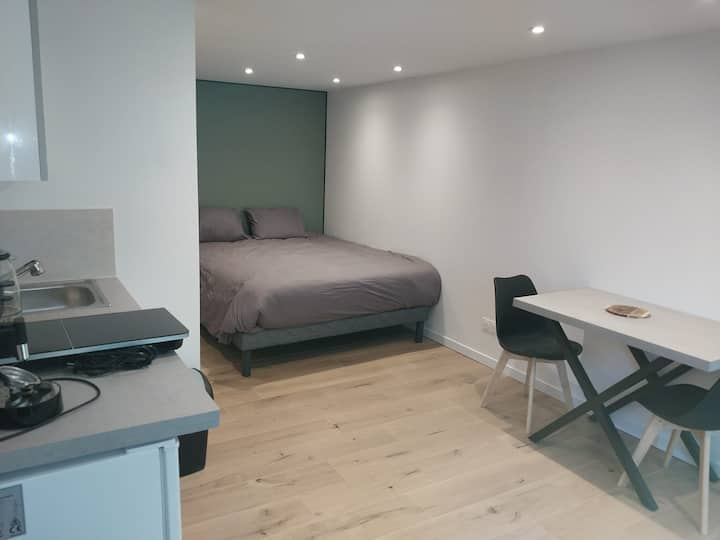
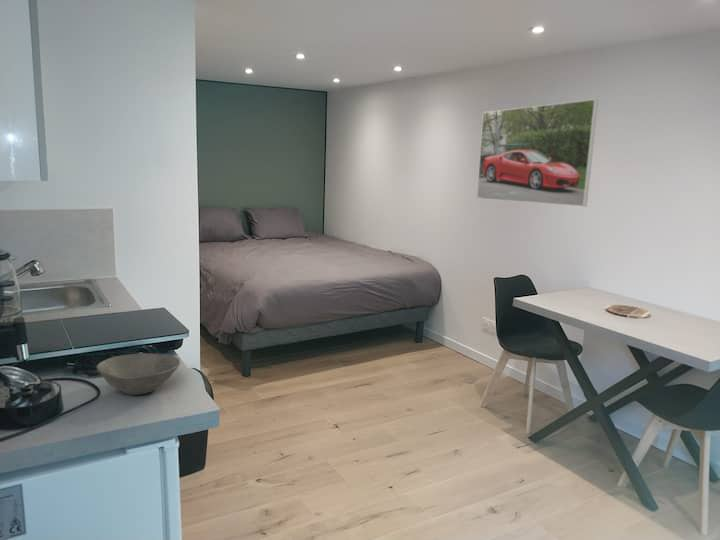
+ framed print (530, 155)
+ bowl (139, 375)
